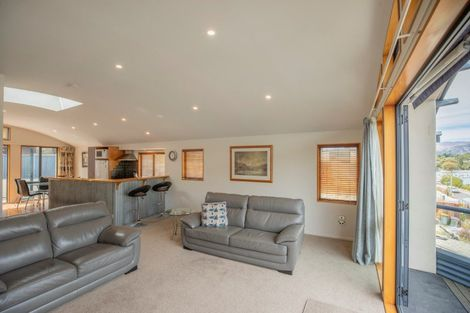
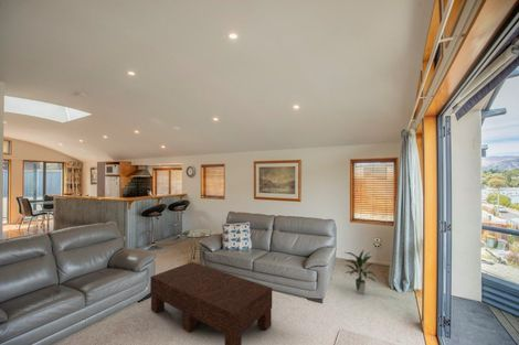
+ coffee table (208, 299)
+ indoor plant (360, 271)
